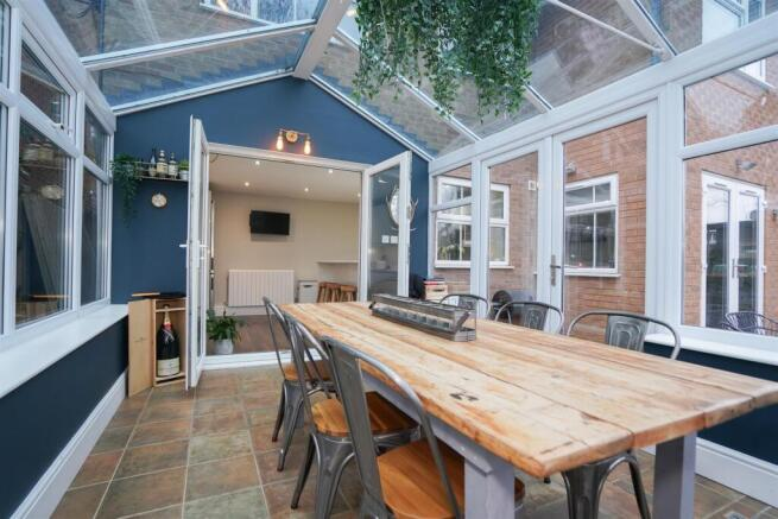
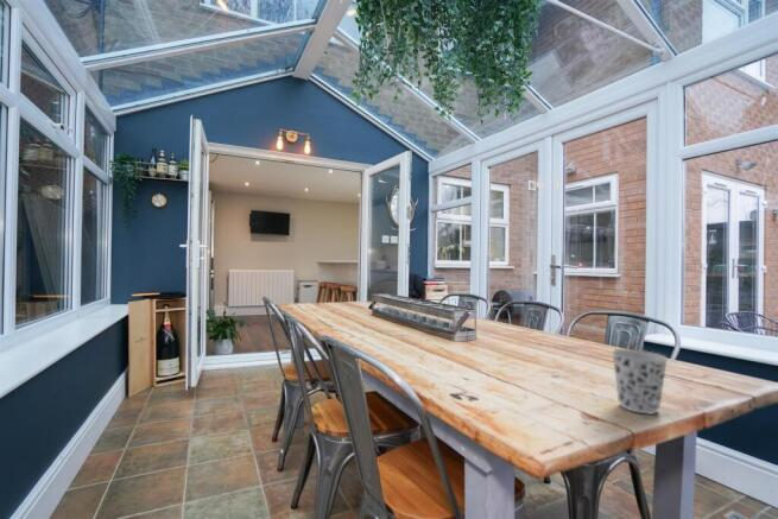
+ cup (638, 380)
